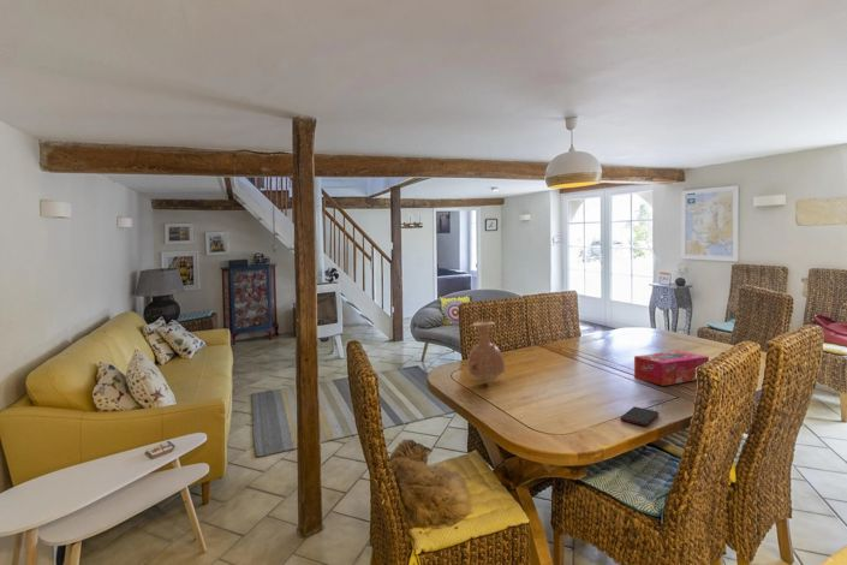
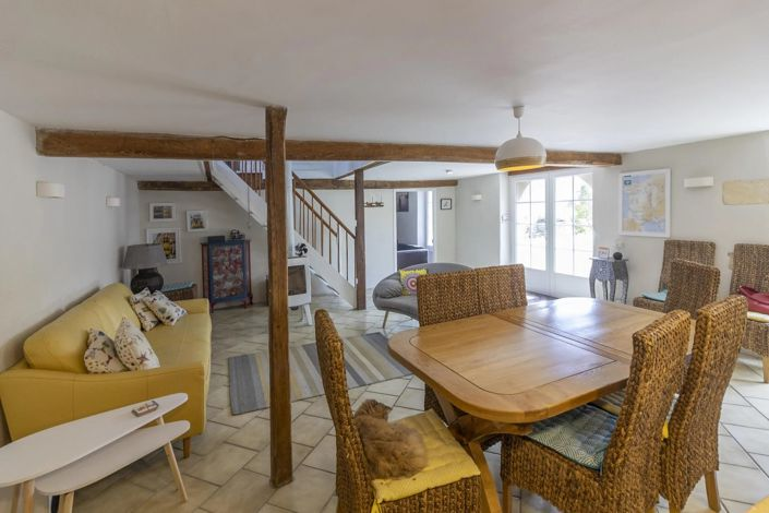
- vase (485, 352)
- tissue box (670, 367)
- smartphone (639, 415)
